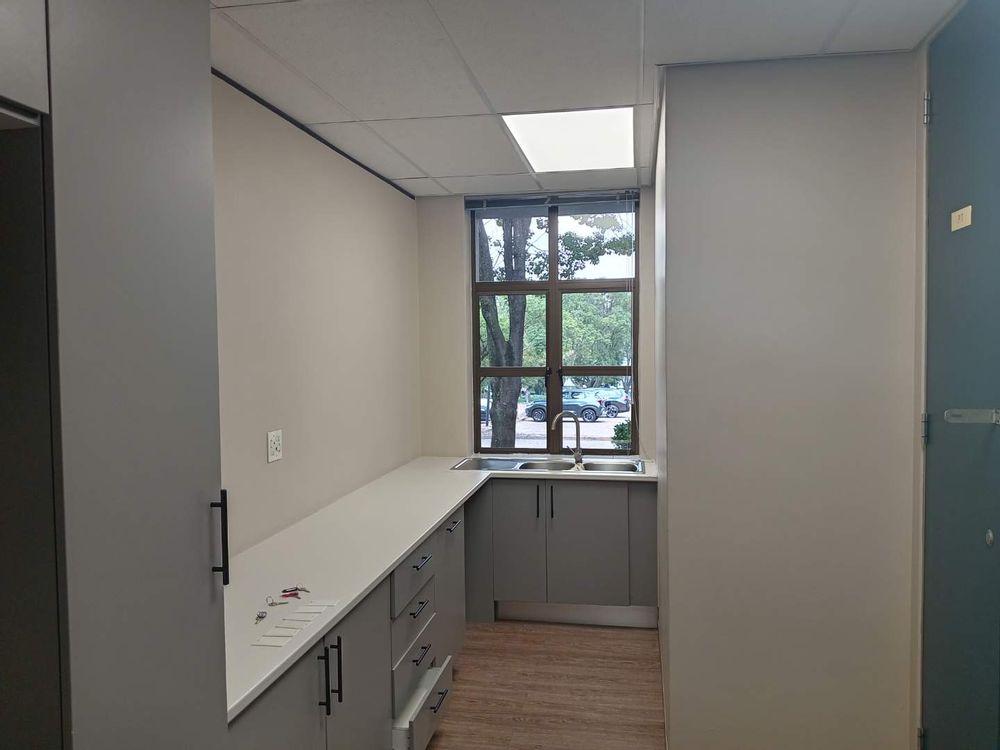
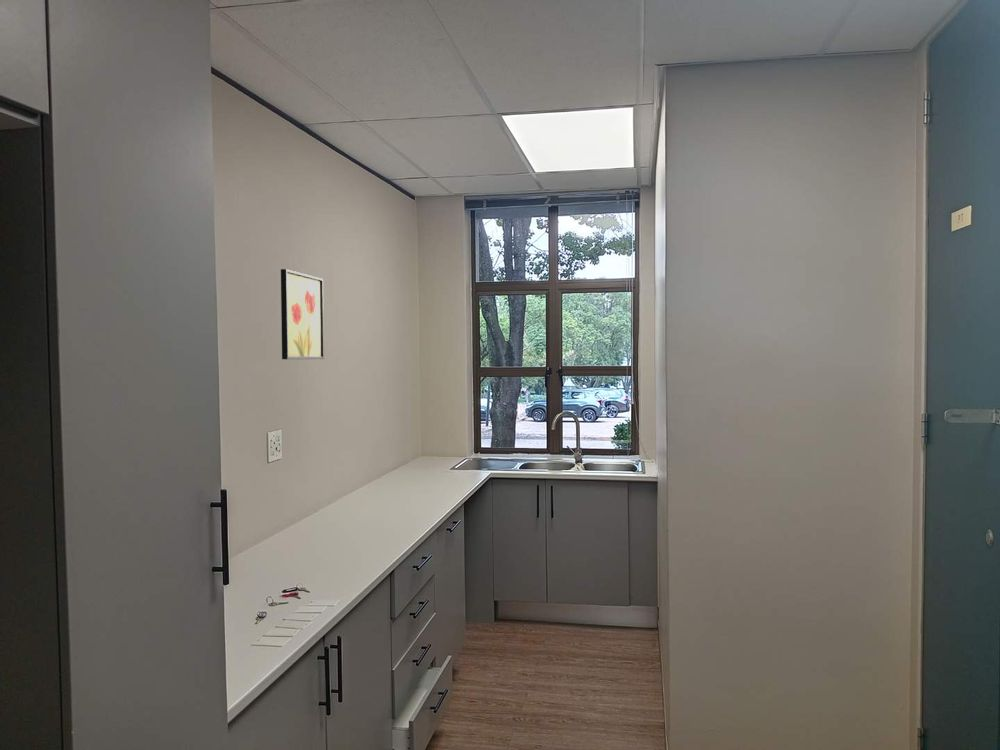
+ wall art (301, 316)
